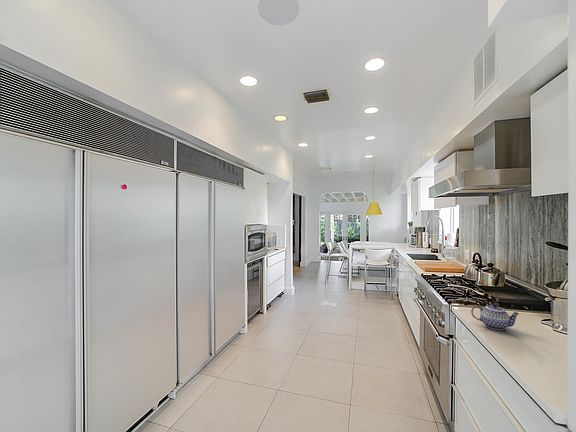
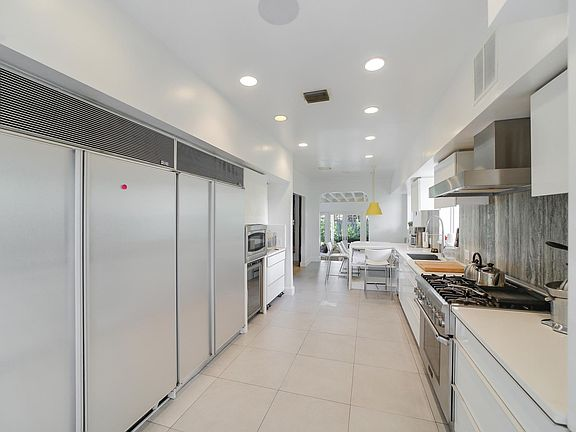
- teapot (494, 315)
